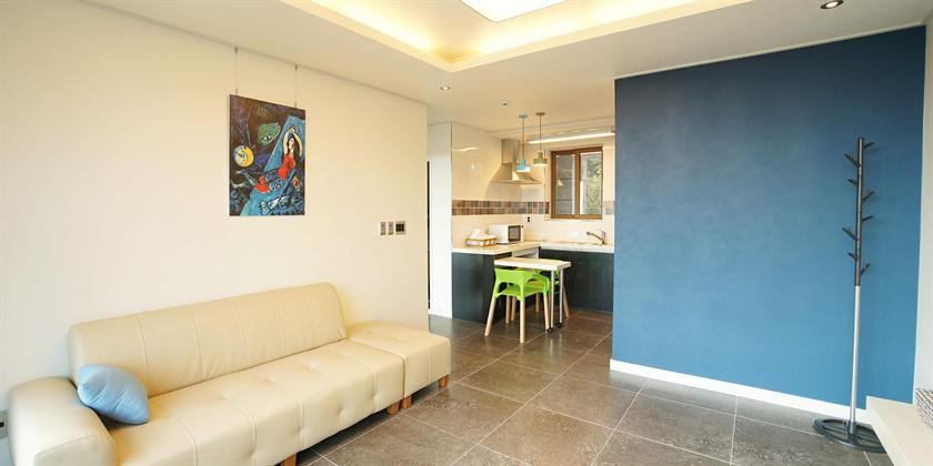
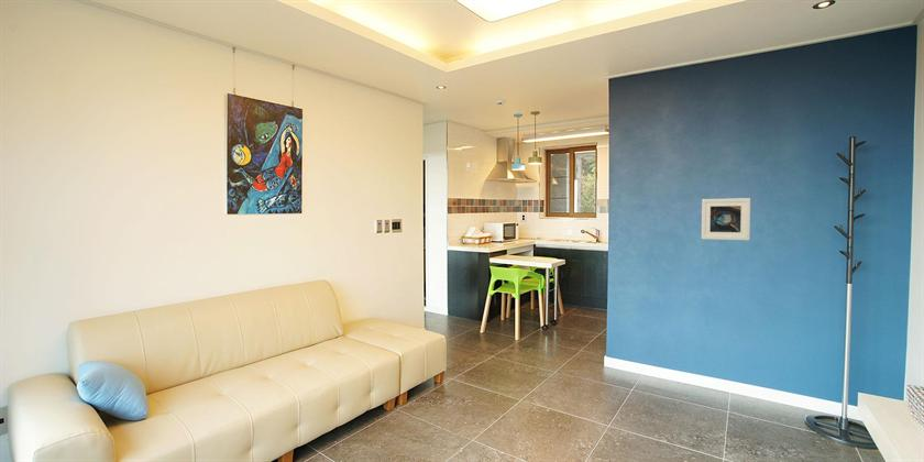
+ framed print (725, 219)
